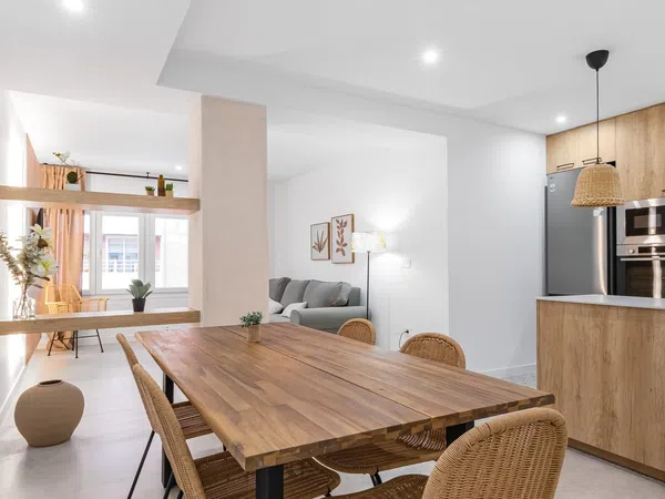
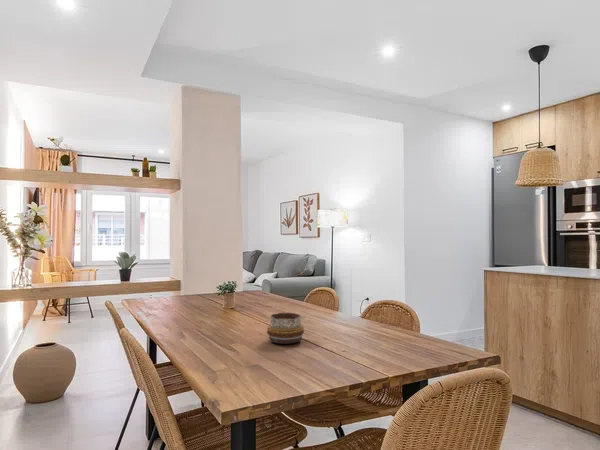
+ decorative bowl (285, 328)
